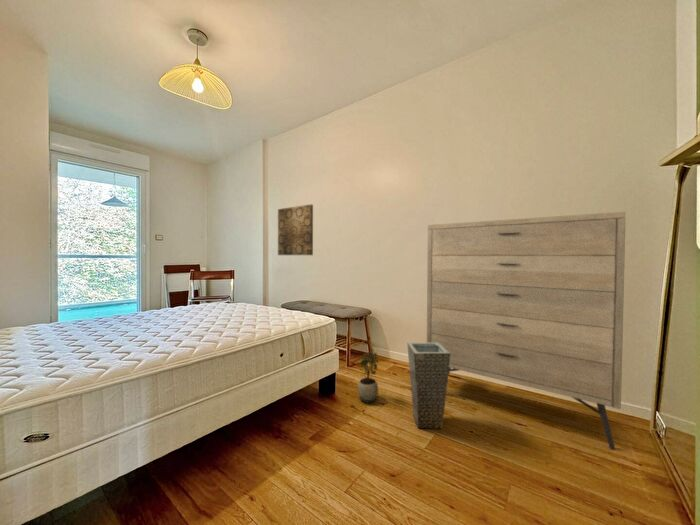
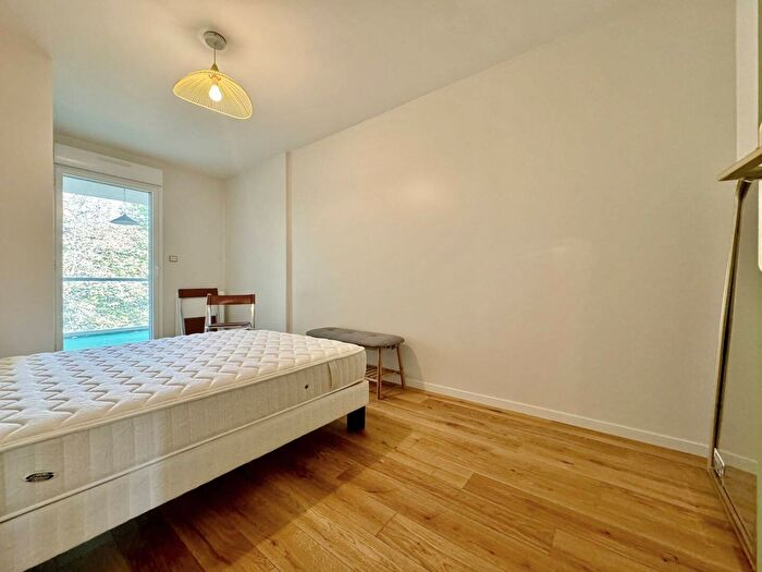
- potted plant (366, 372)
- dresser (511, 313)
- wall art (294, 231)
- vase (426, 384)
